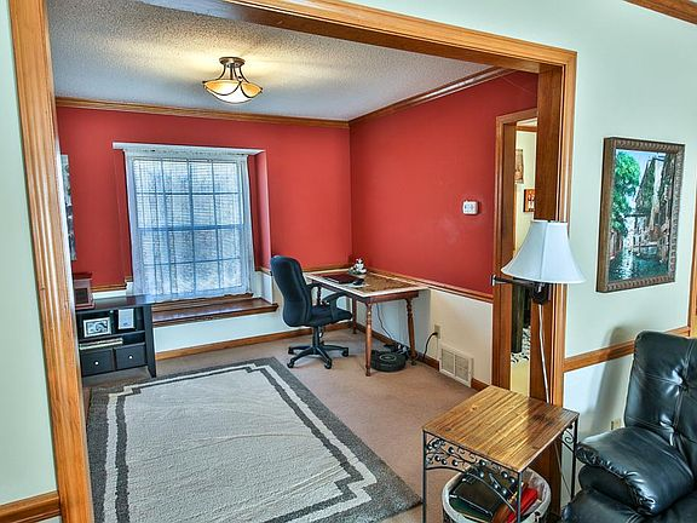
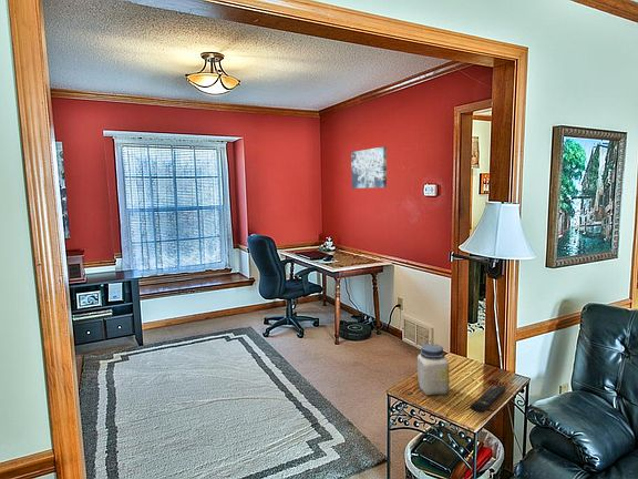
+ remote control (488, 397)
+ jar (432, 368)
+ wall art (368, 169)
